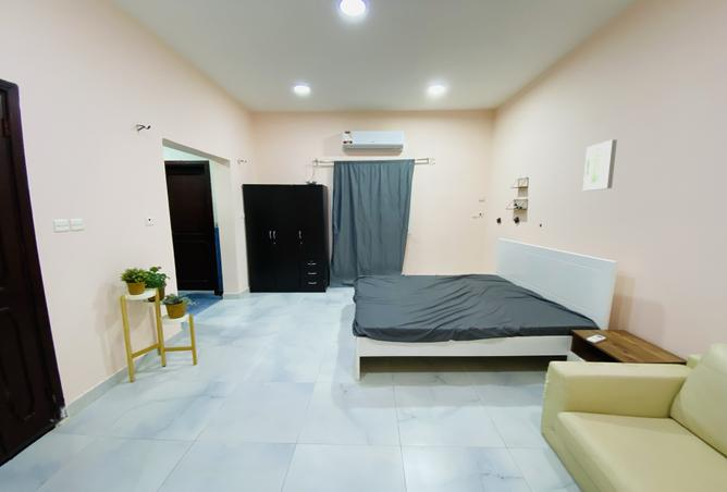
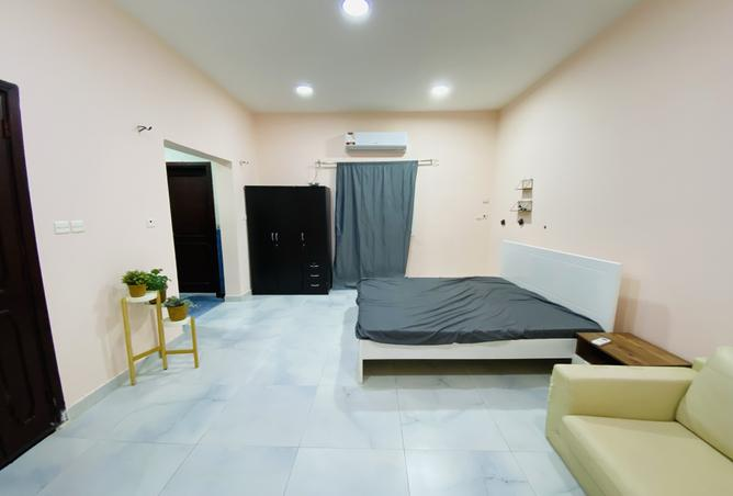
- wall art (599, 167)
